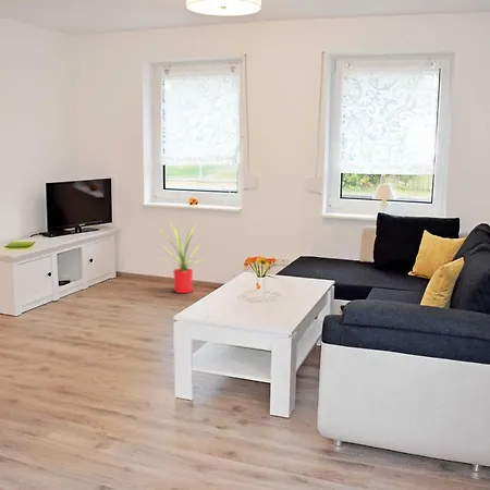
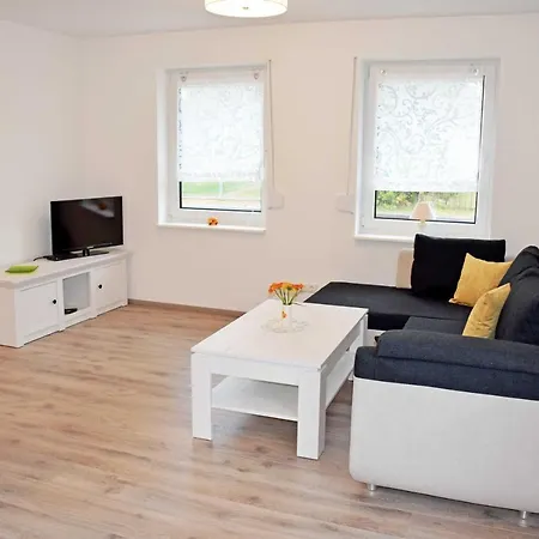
- house plant (183, 256)
